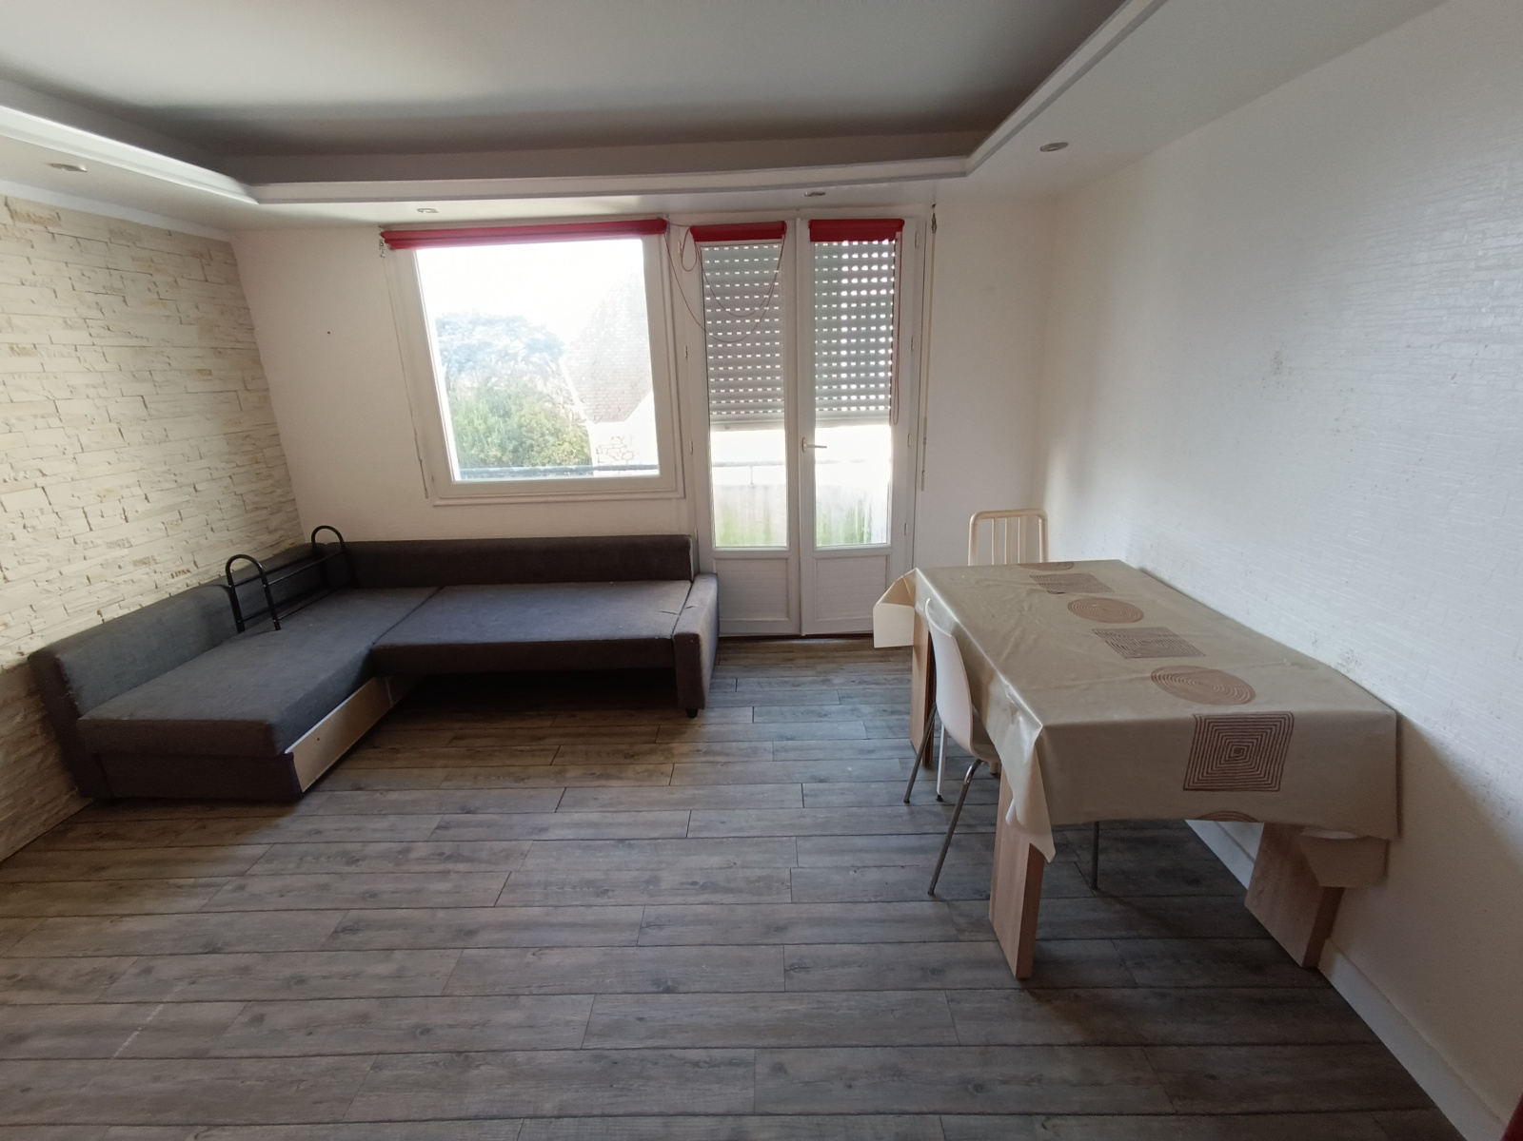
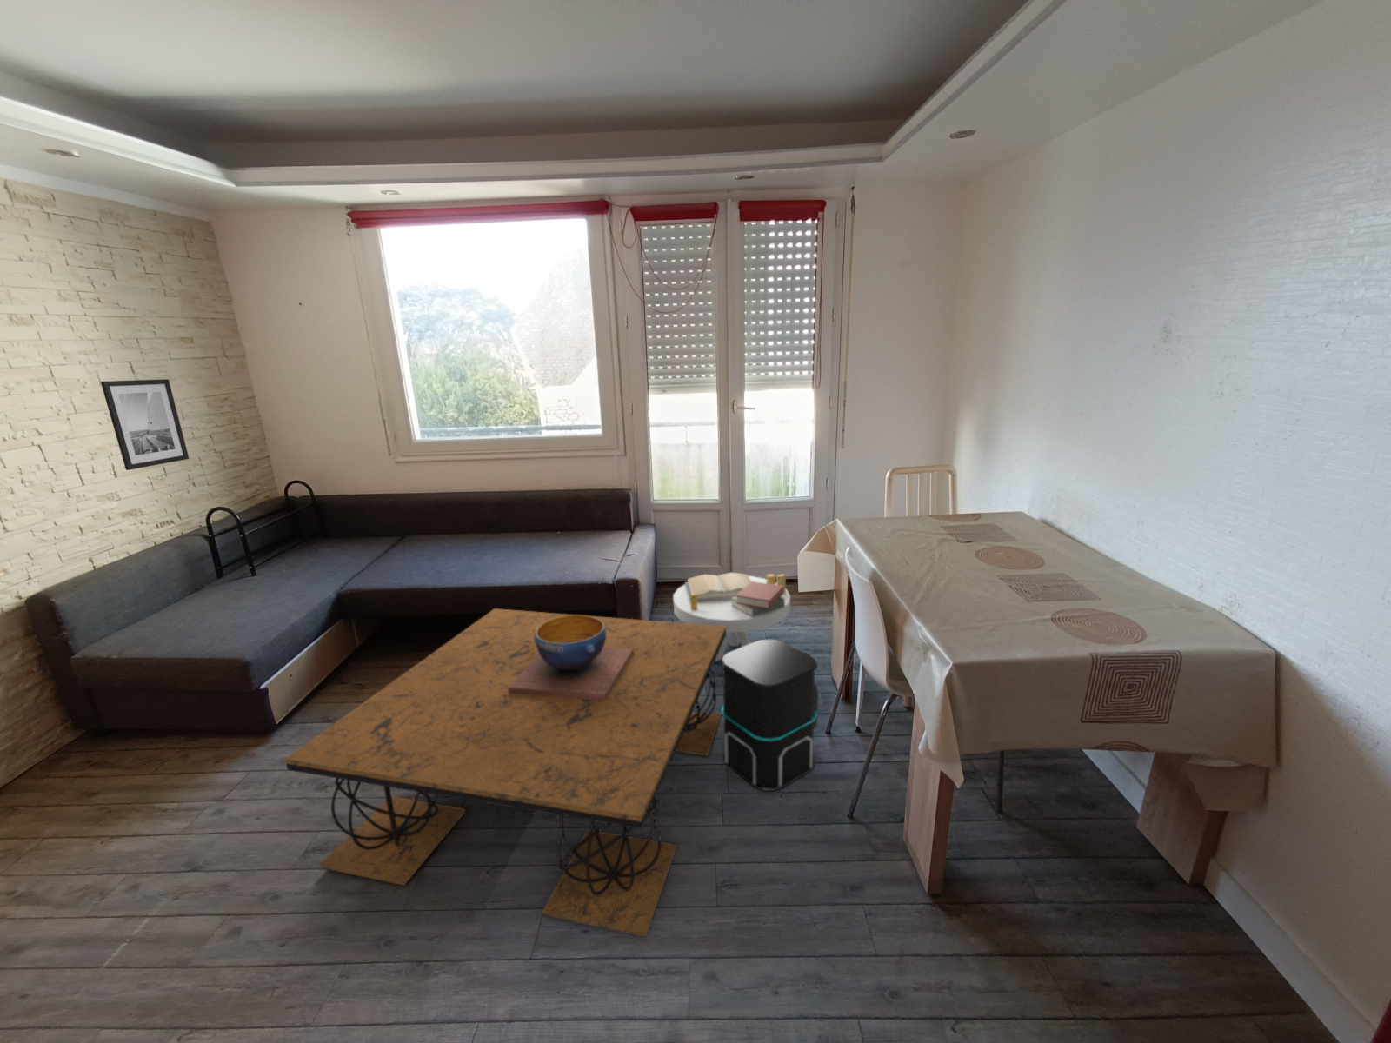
+ speaker (769, 710)
+ wall art (148, 423)
+ coffee table (550, 730)
+ decorative bowl (572, 650)
+ side table (732, 616)
